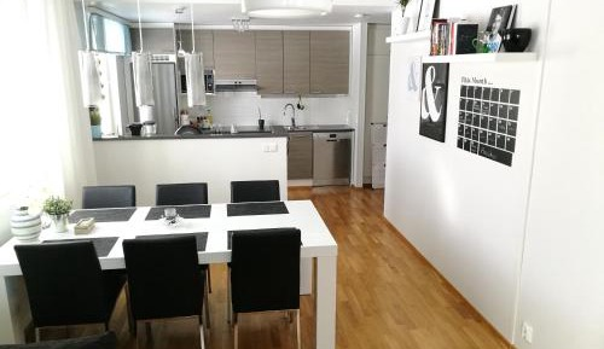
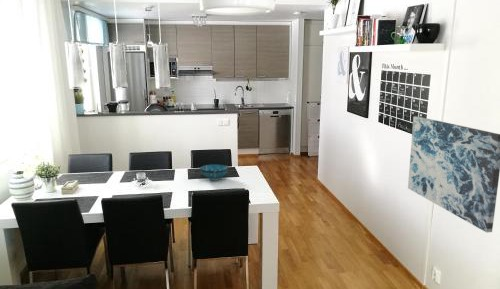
+ decorative bowl (214, 173)
+ wall art (447, 166)
